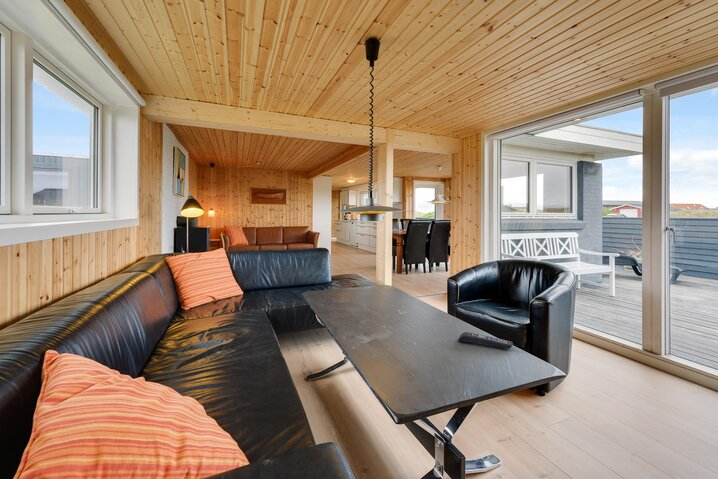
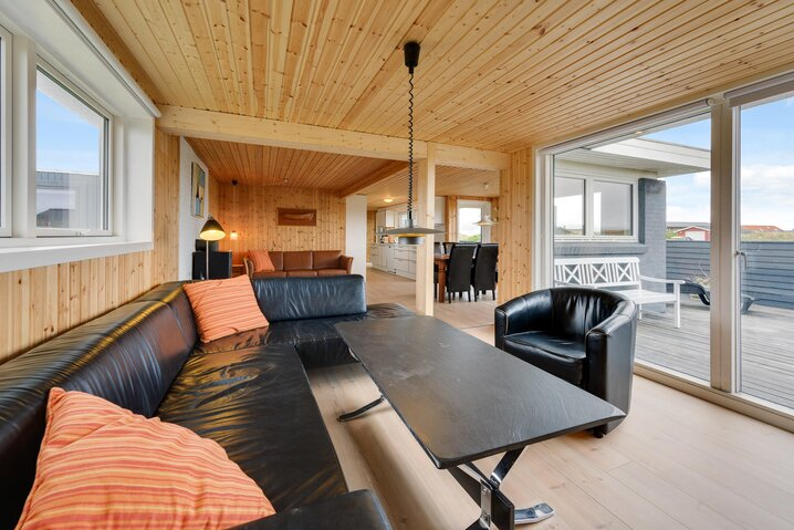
- remote control (484, 340)
